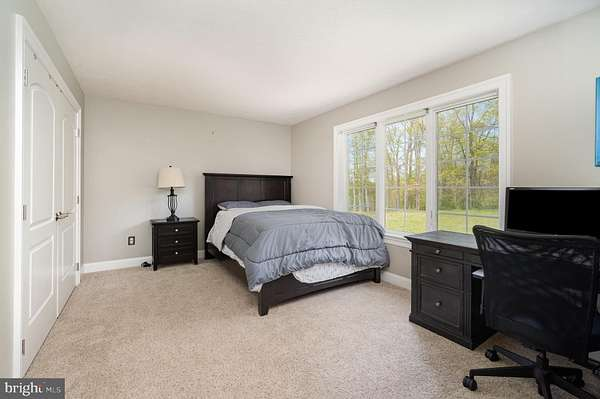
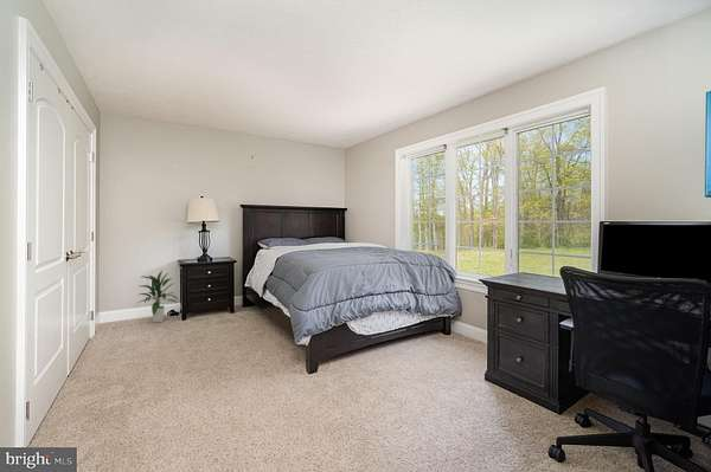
+ indoor plant (156, 296)
